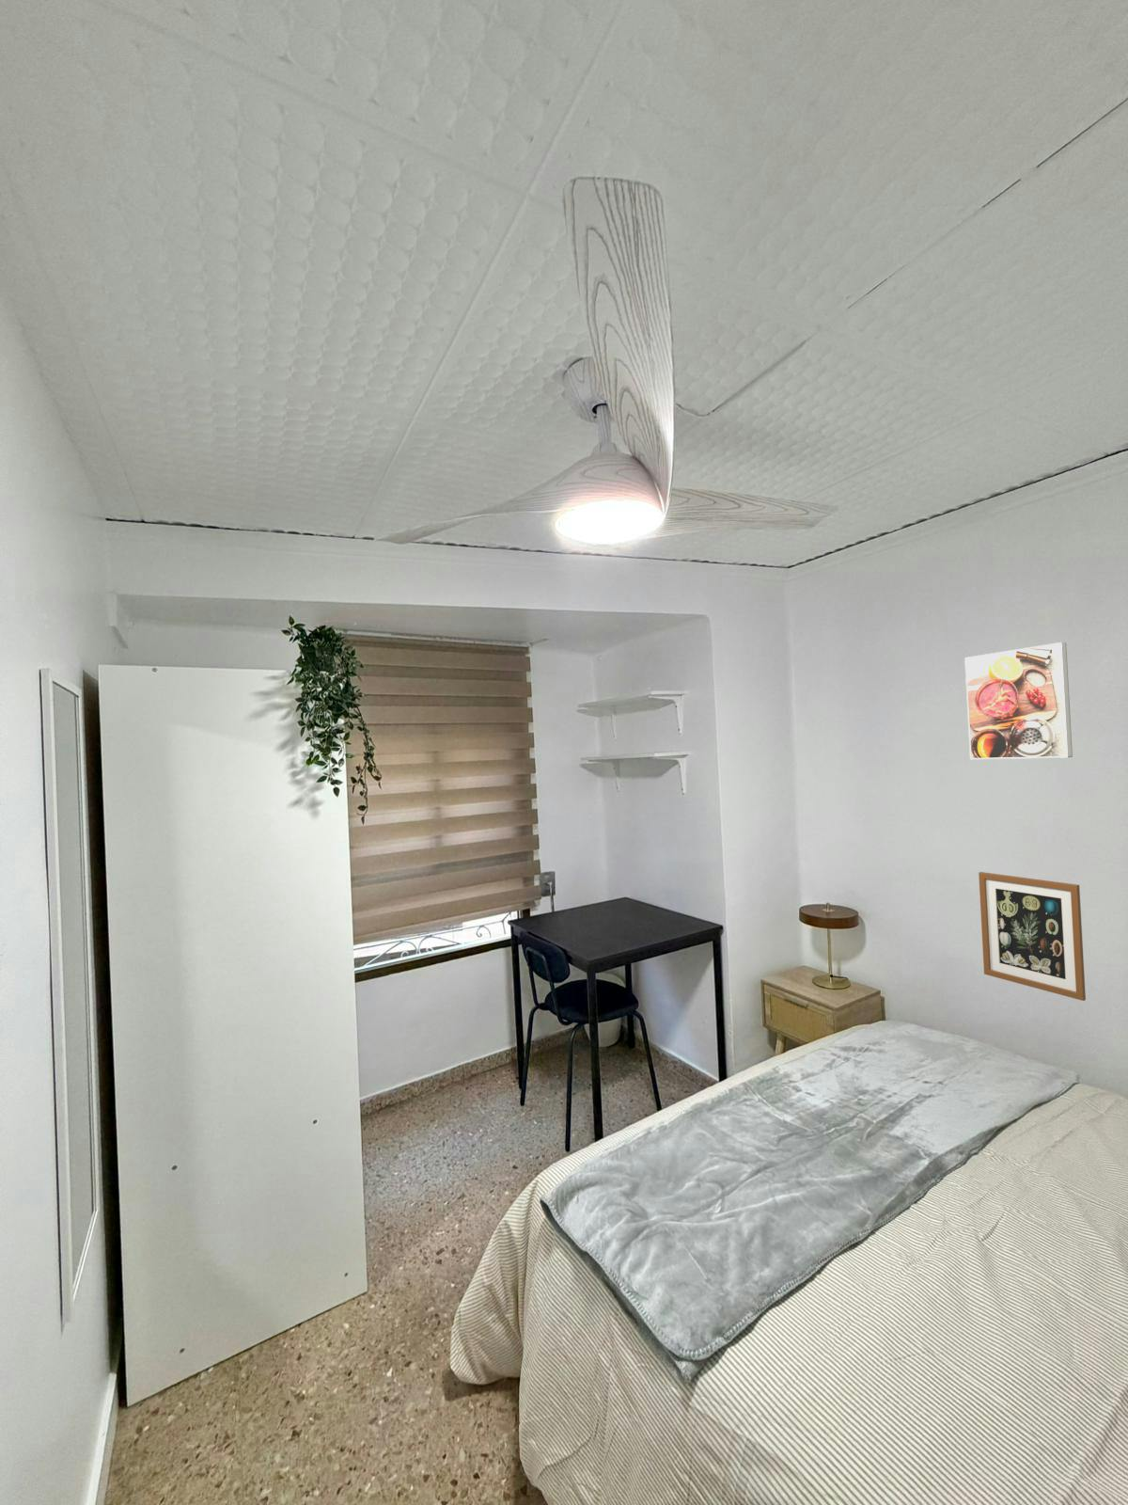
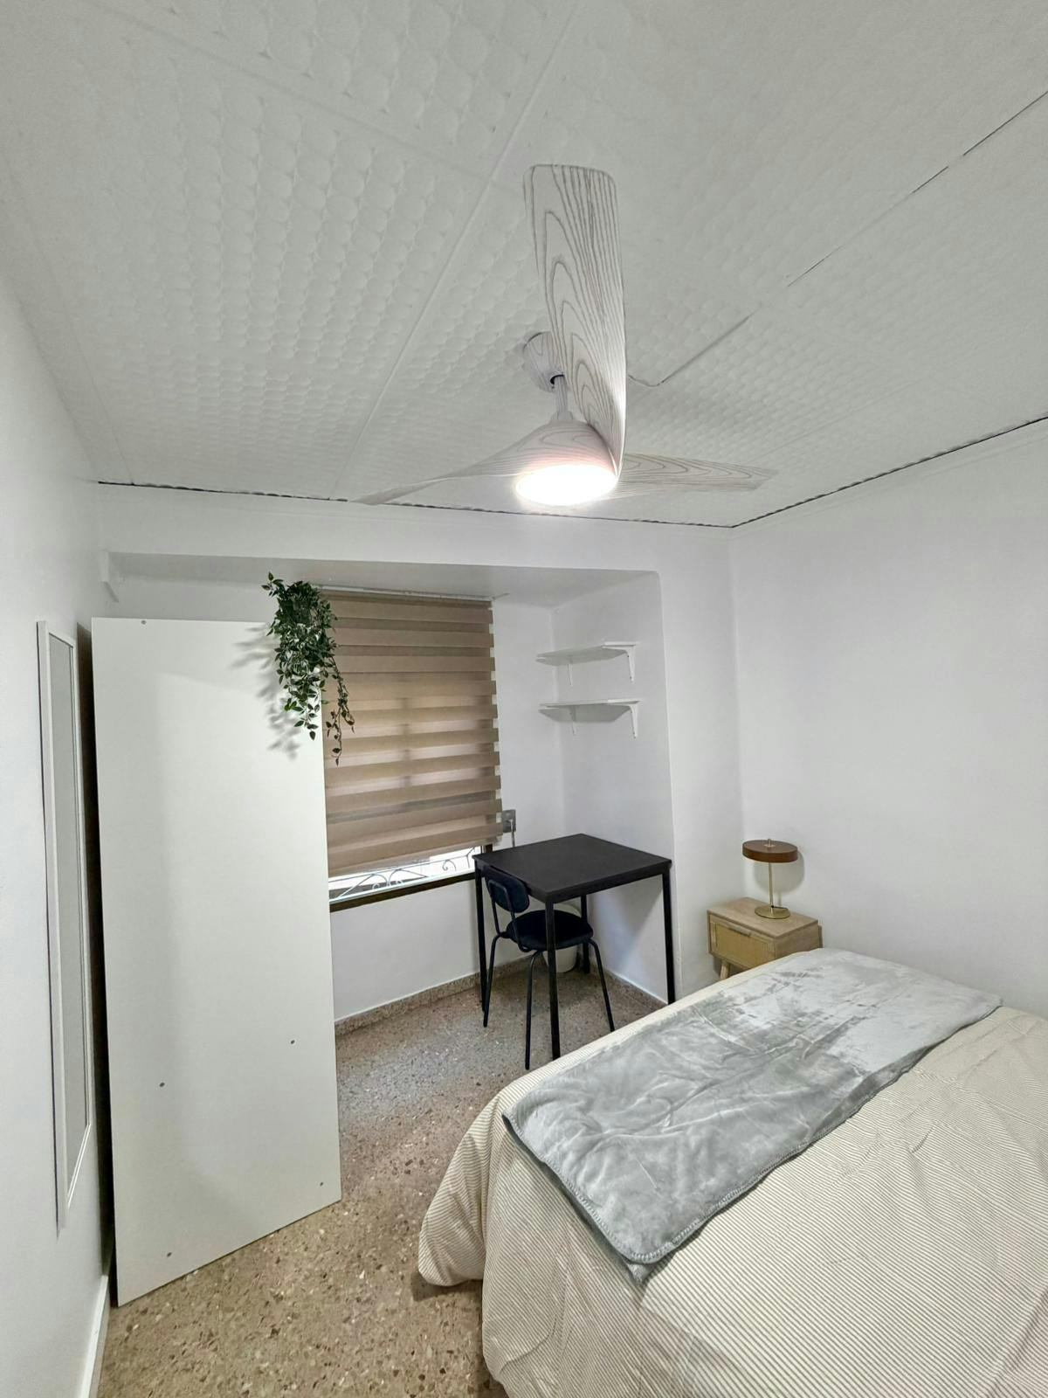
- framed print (1015, 704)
- wall art (1028, 933)
